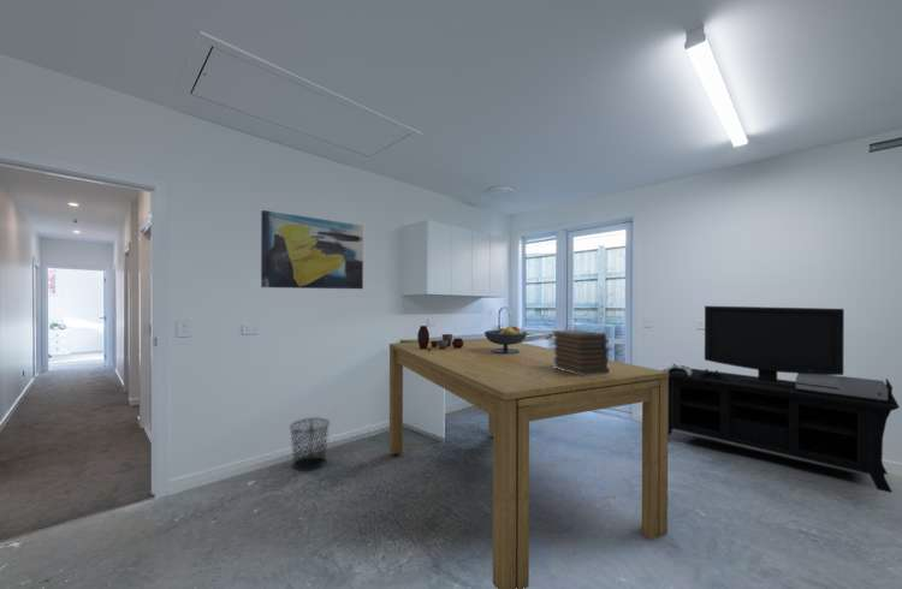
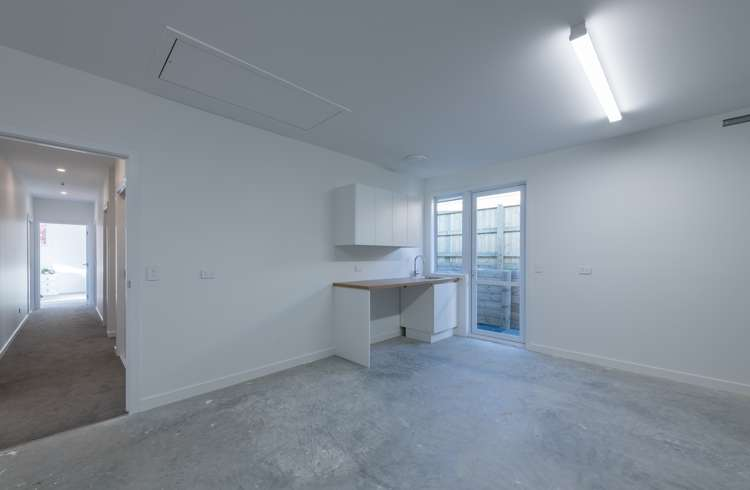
- dining table (498, 420)
- book stack (578, 350)
- wall art (316, 252)
- pottery set (441, 334)
- fruit bowl (505, 338)
- waste bin (309, 444)
- media console (760, 381)
